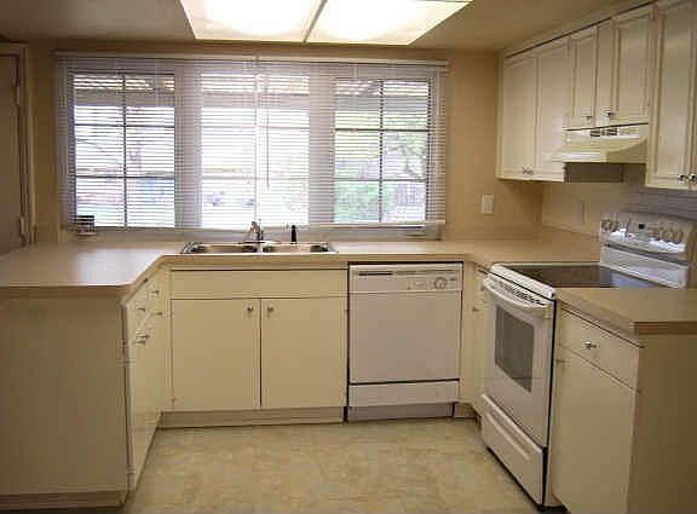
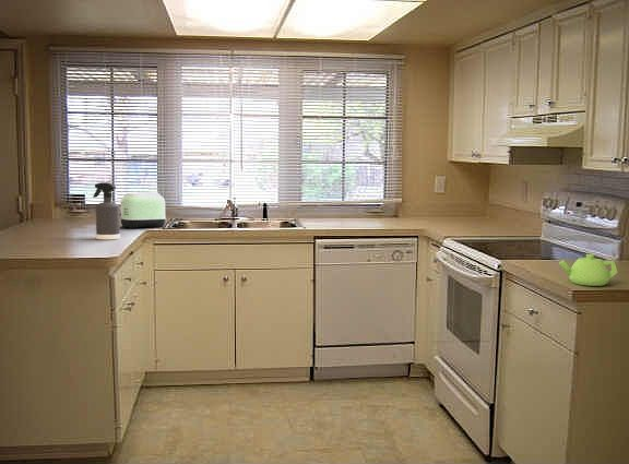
+ toaster (141, 210)
+ spray bottle (106, 210)
+ teapot (588, 269)
